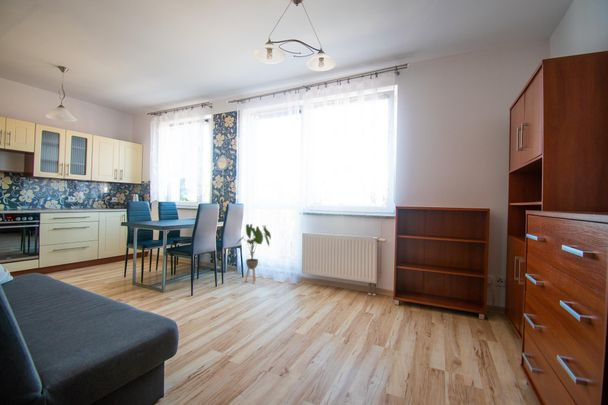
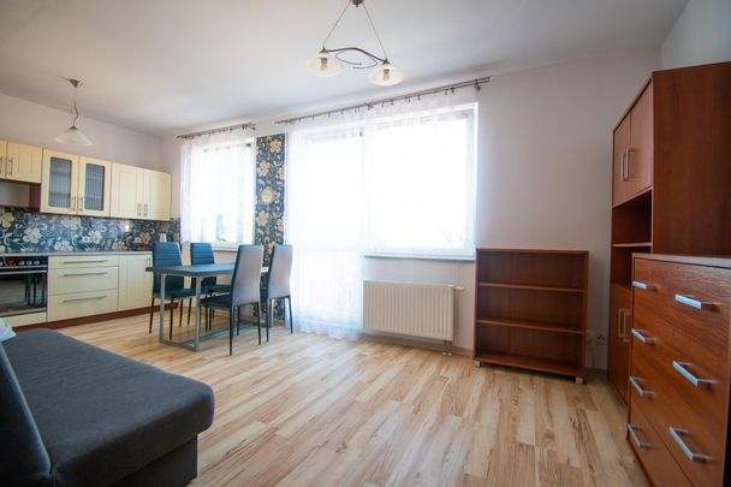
- house plant (254, 252)
